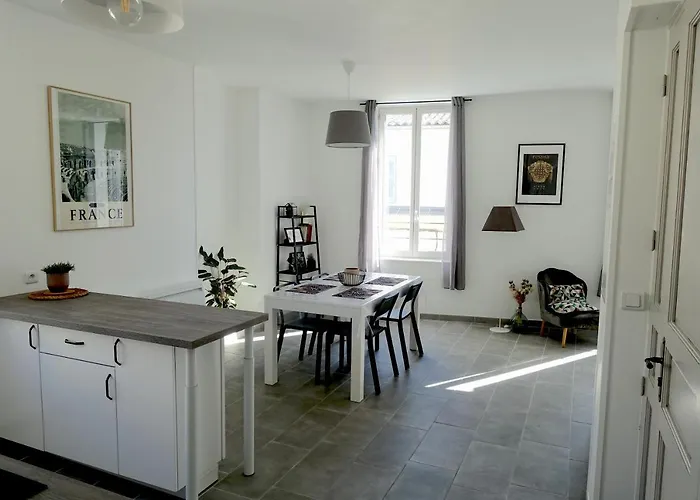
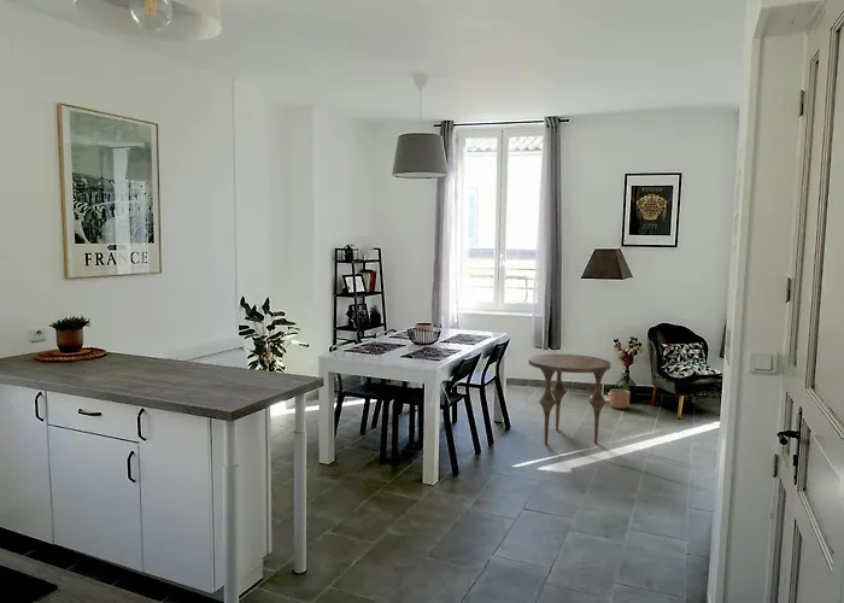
+ planter (619, 399)
+ side table (562, 397)
